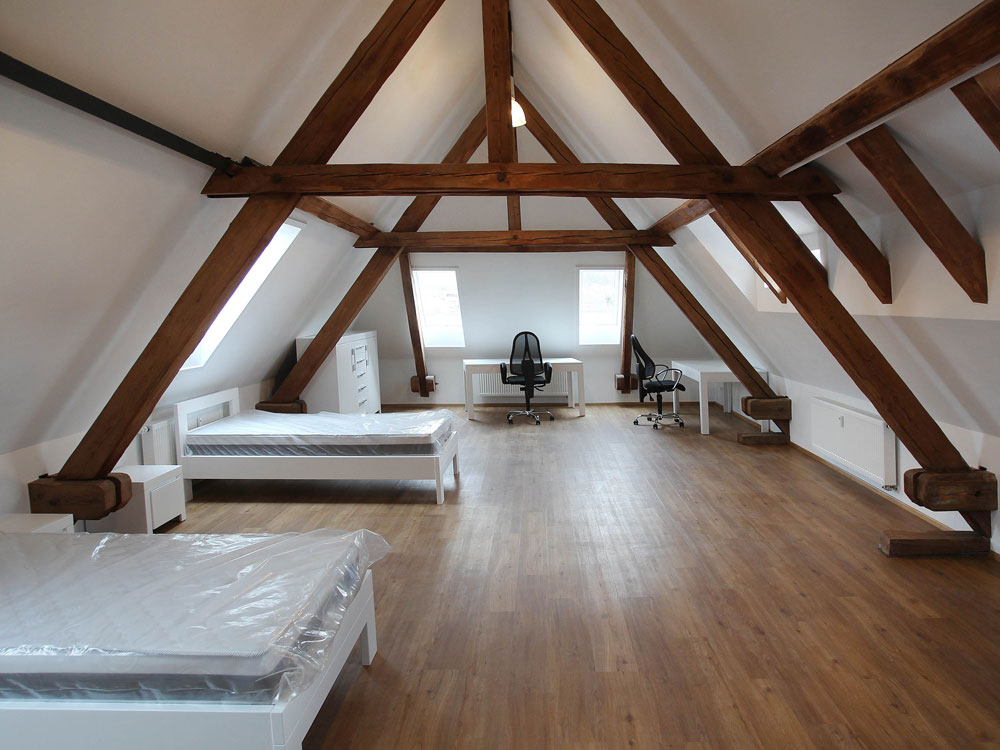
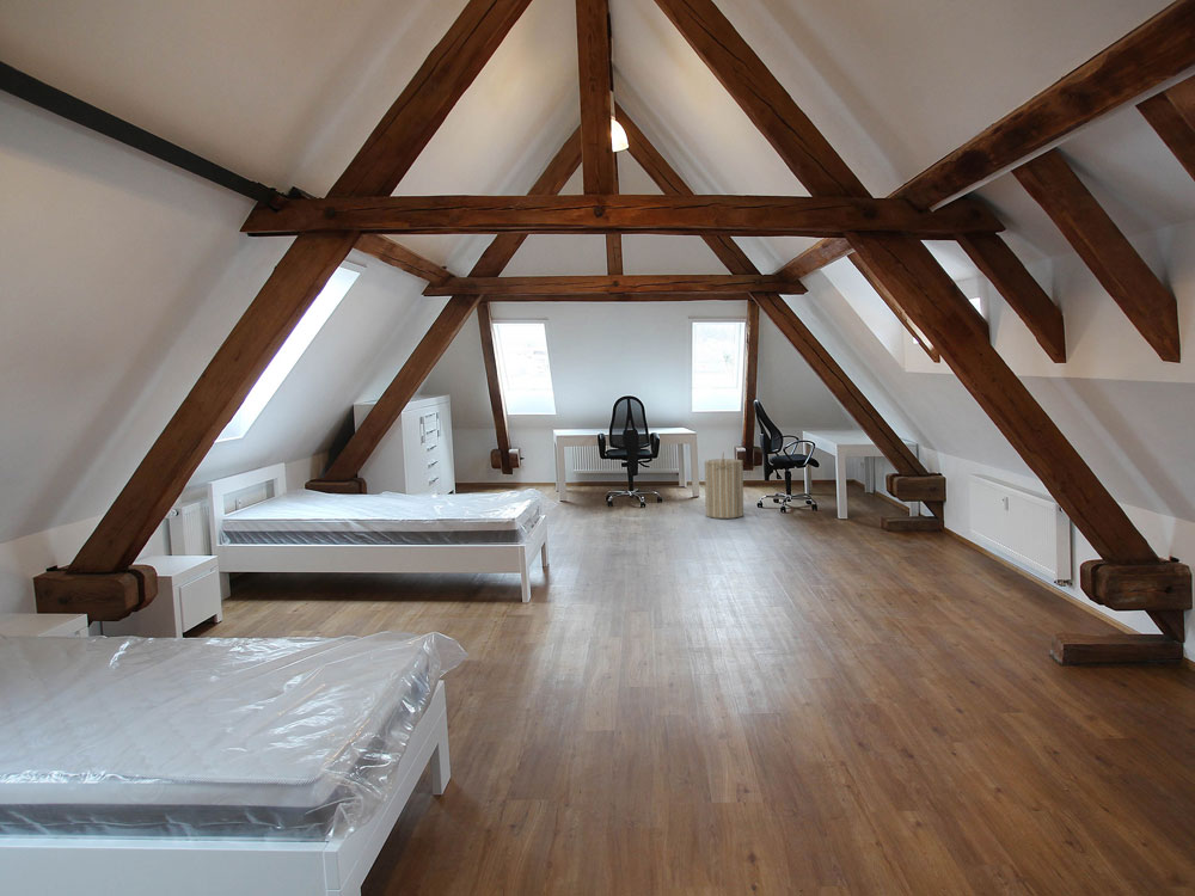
+ laundry hamper (723, 483)
